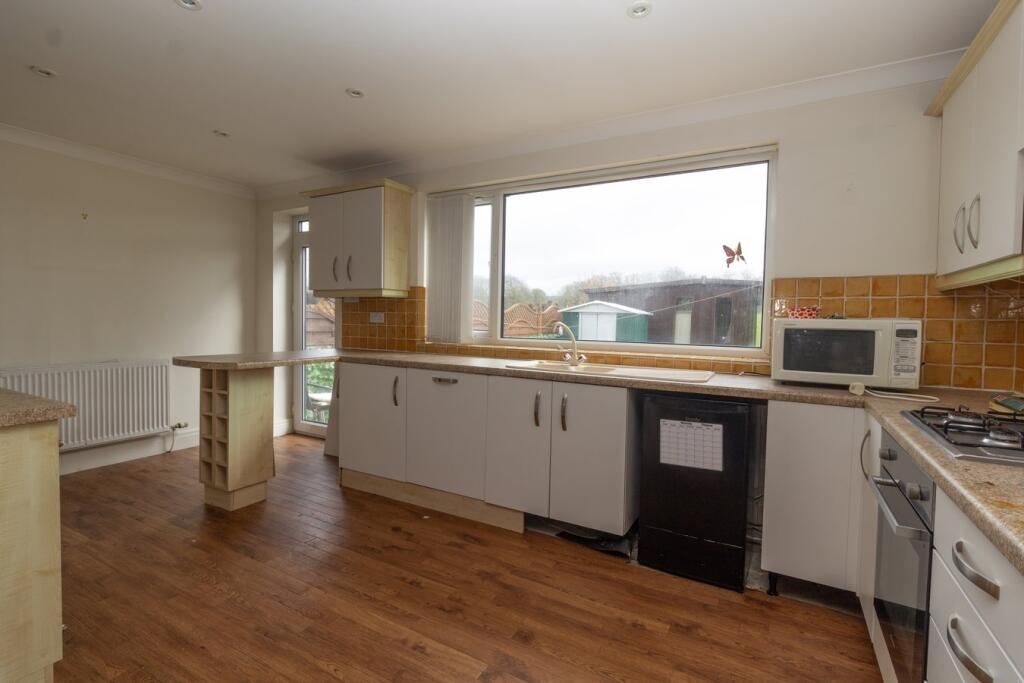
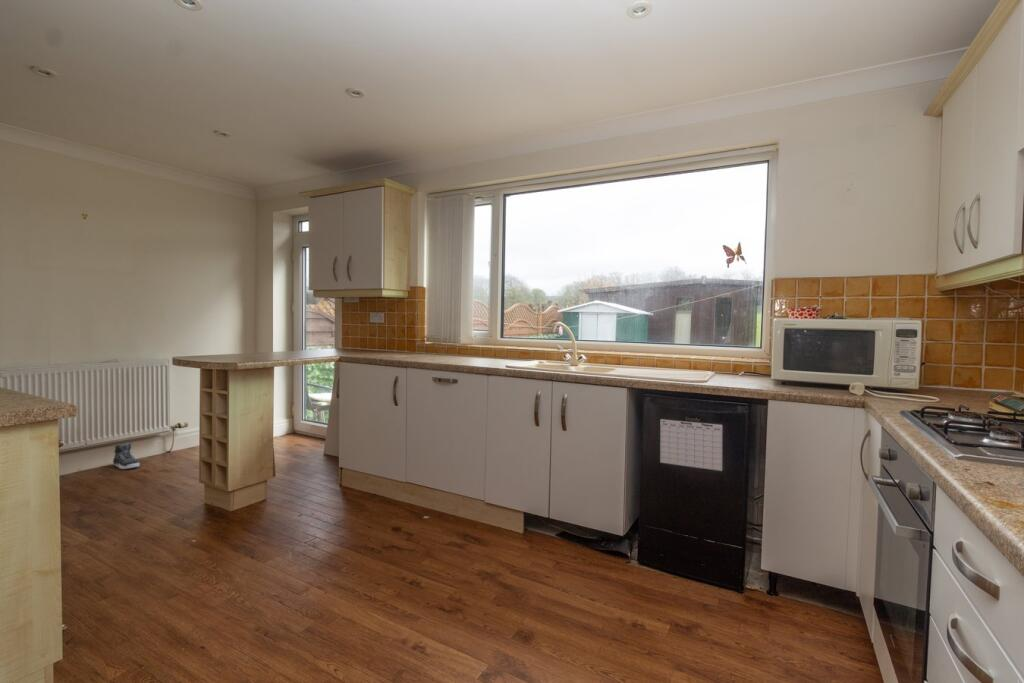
+ sneaker (125, 455)
